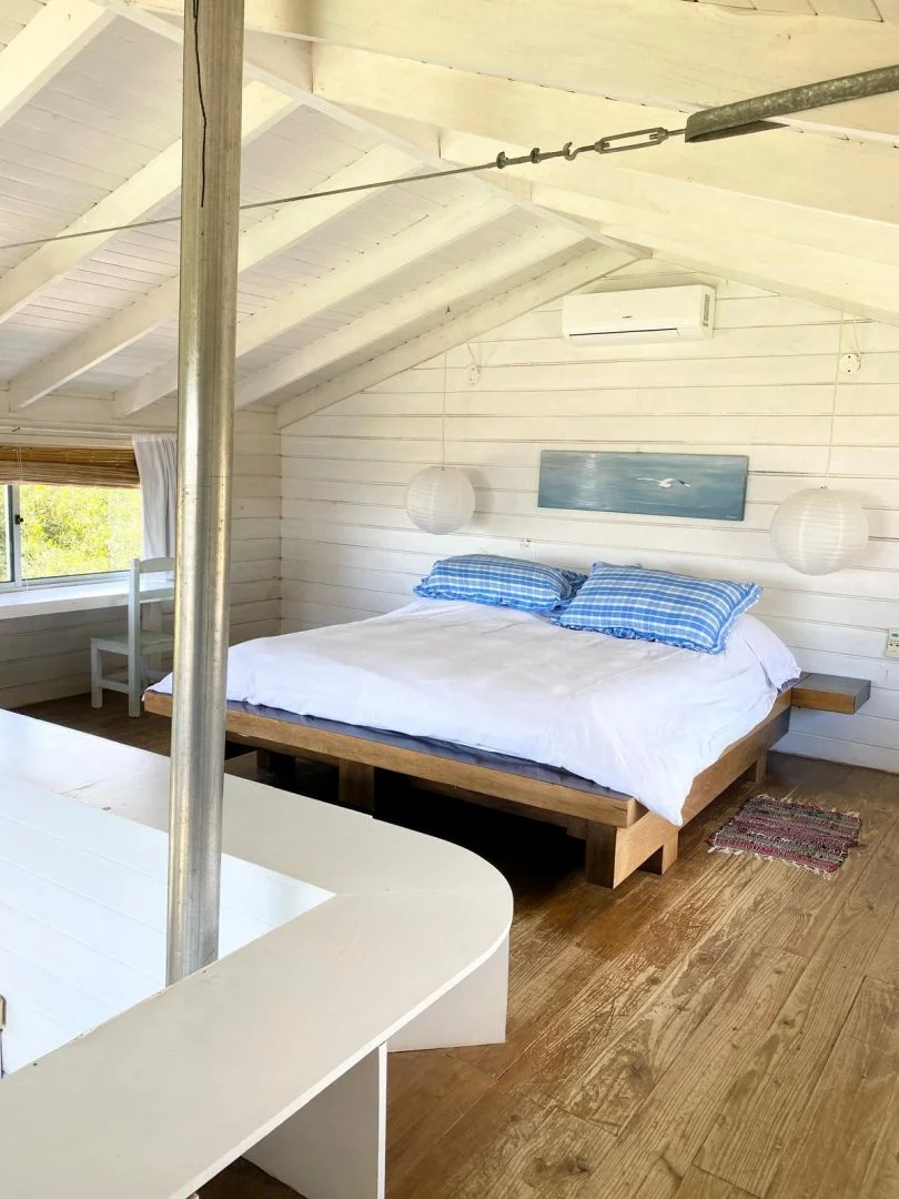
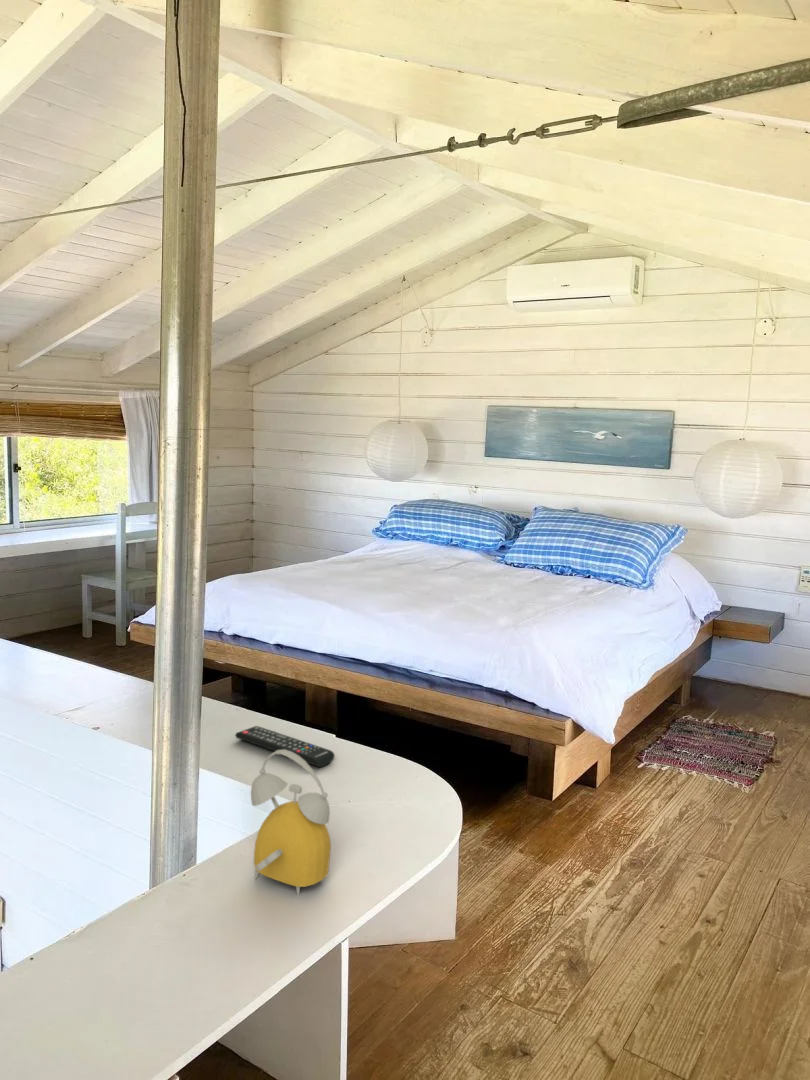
+ remote control (283, 745)
+ alarm clock (282, 823)
